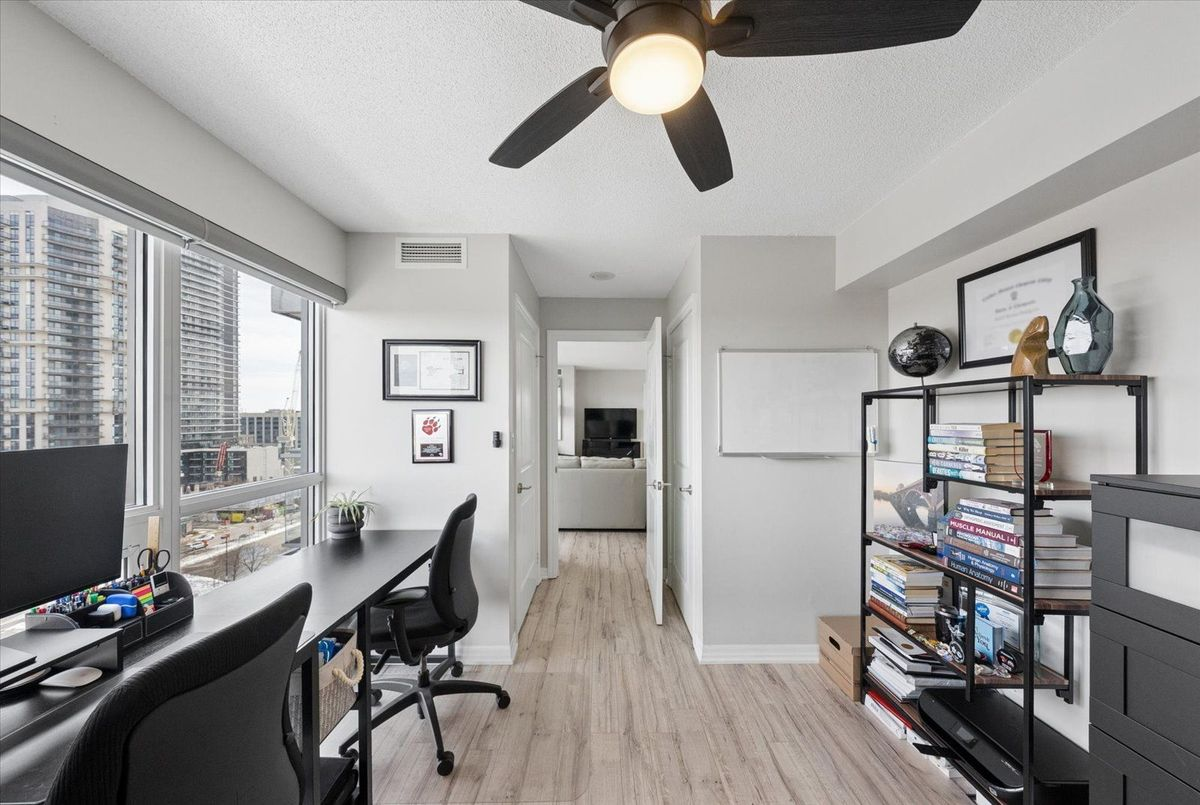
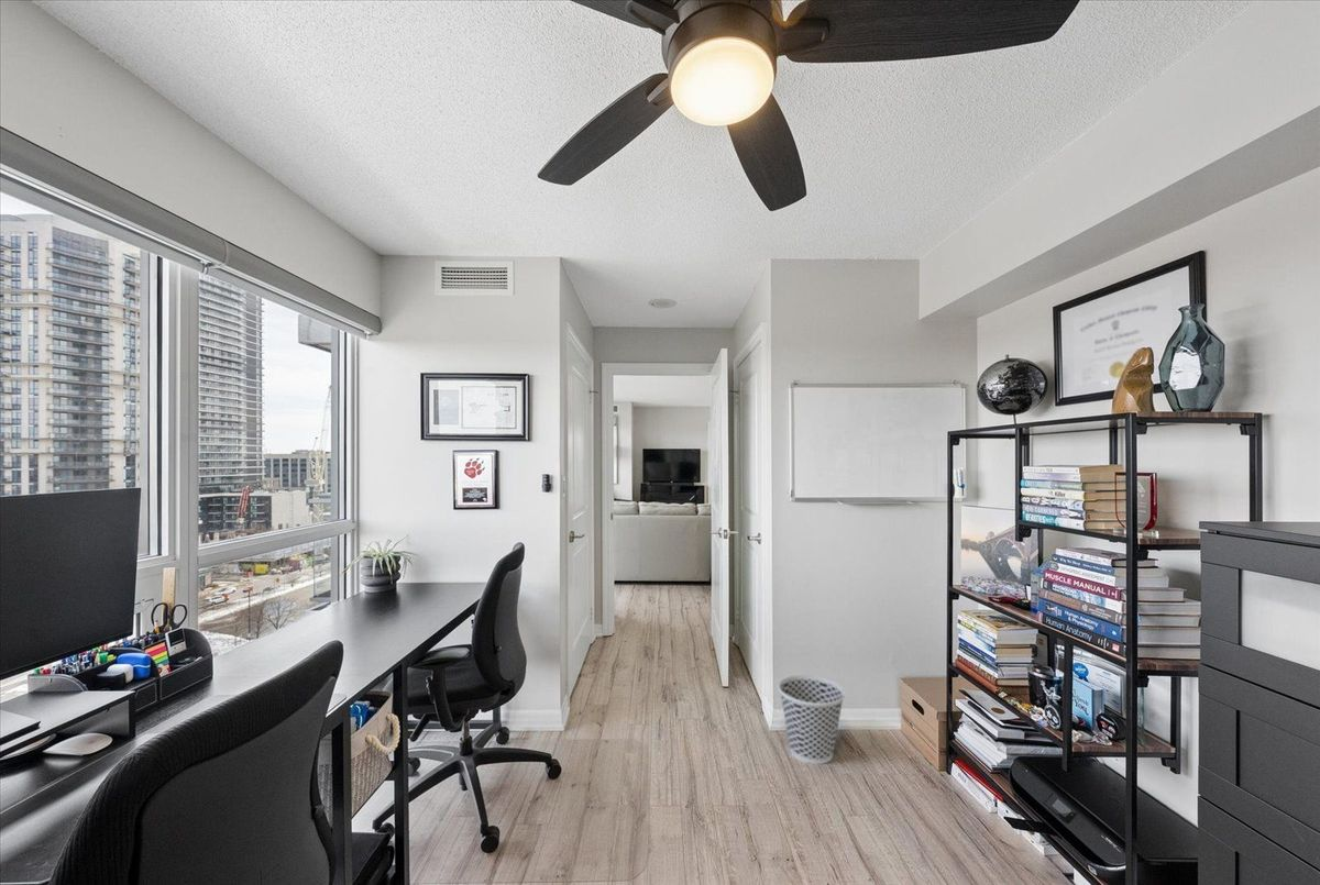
+ wastebasket (811, 720)
